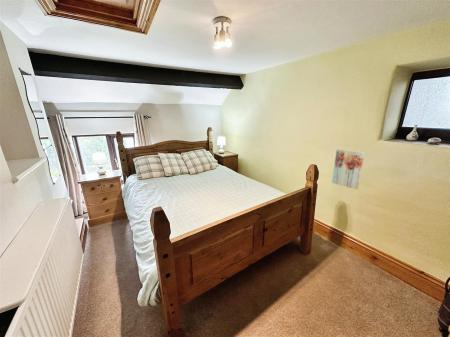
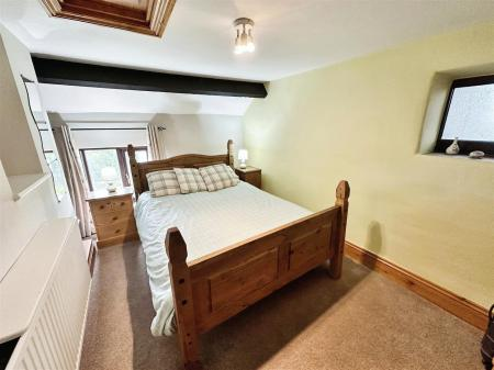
- wall art (347, 168)
